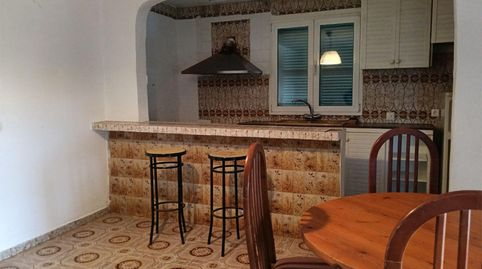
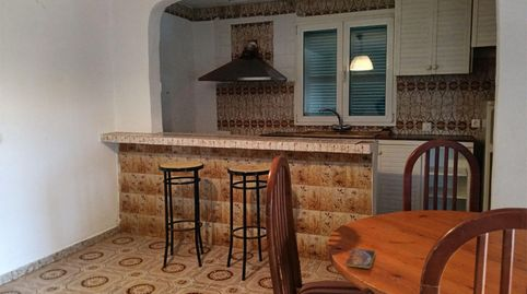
+ smartphone (361, 258)
